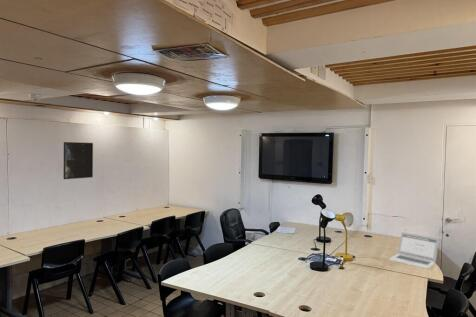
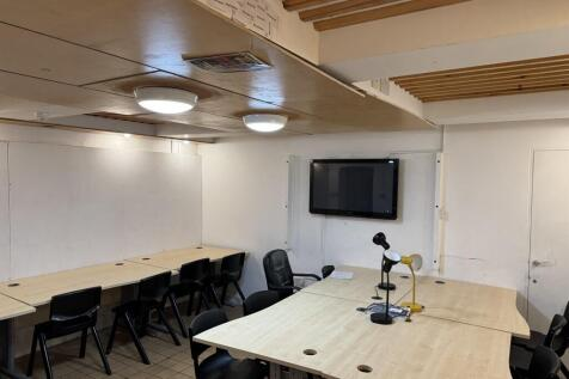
- laptop (413, 249)
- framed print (78, 160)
